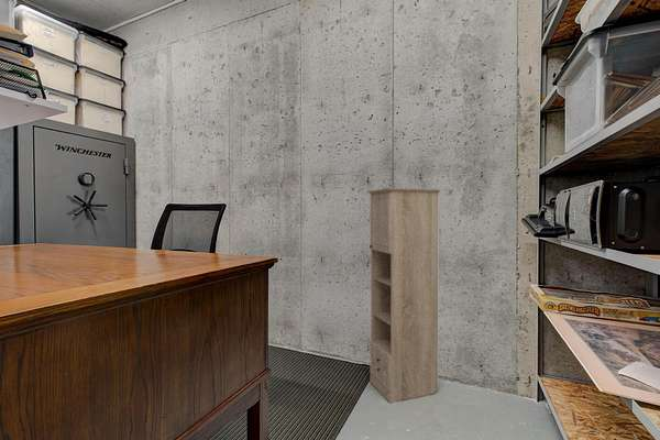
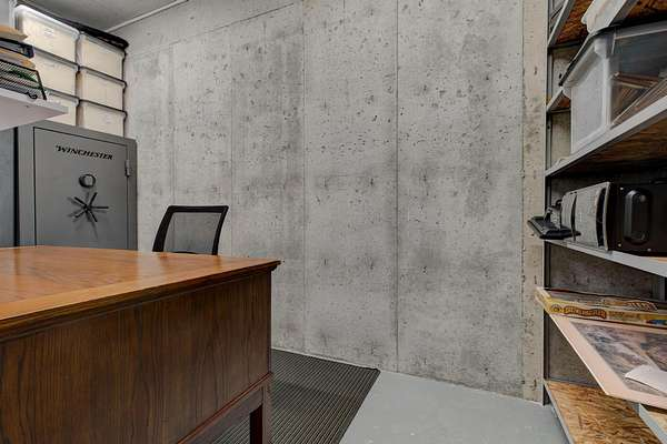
- storage cabinet (402, 289)
